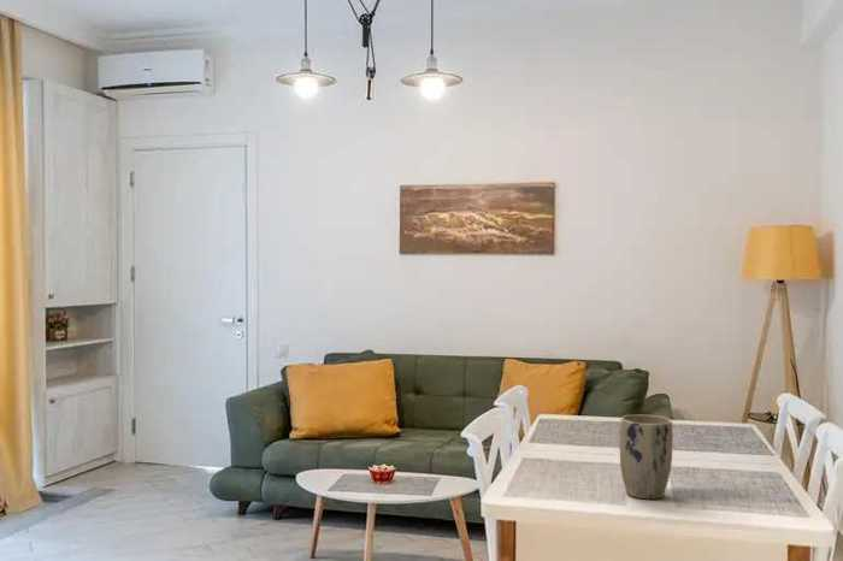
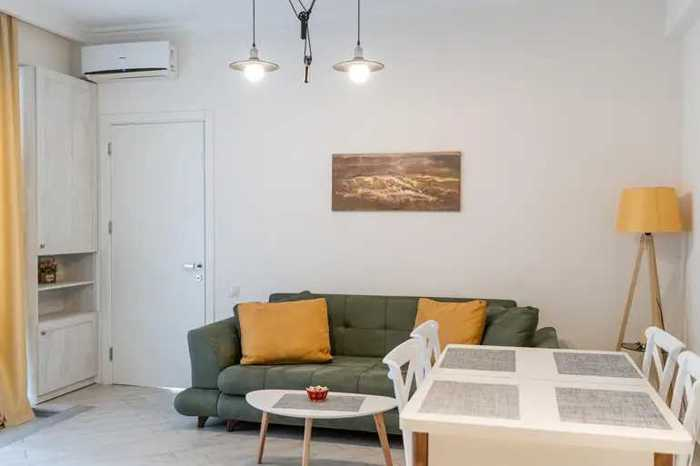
- plant pot (645, 456)
